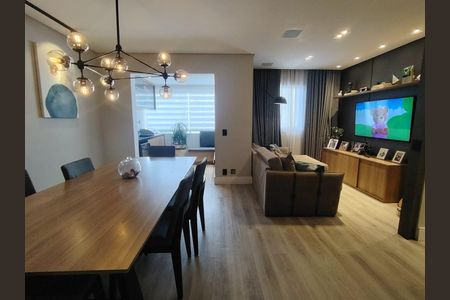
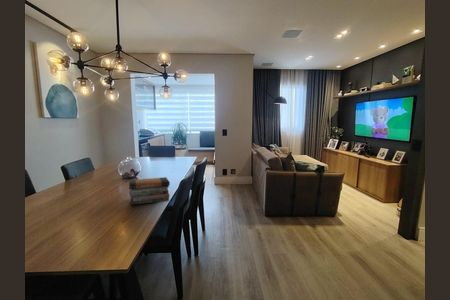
+ book stack (149, 190)
